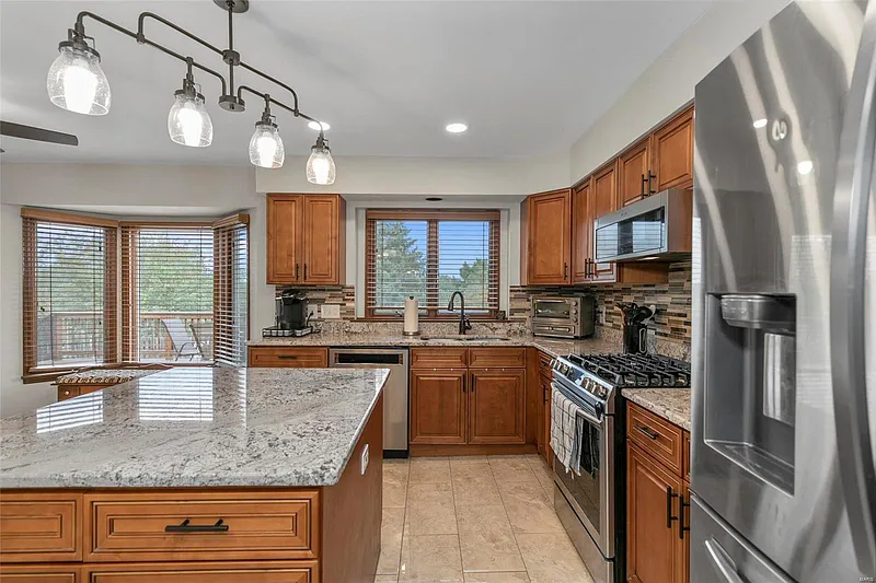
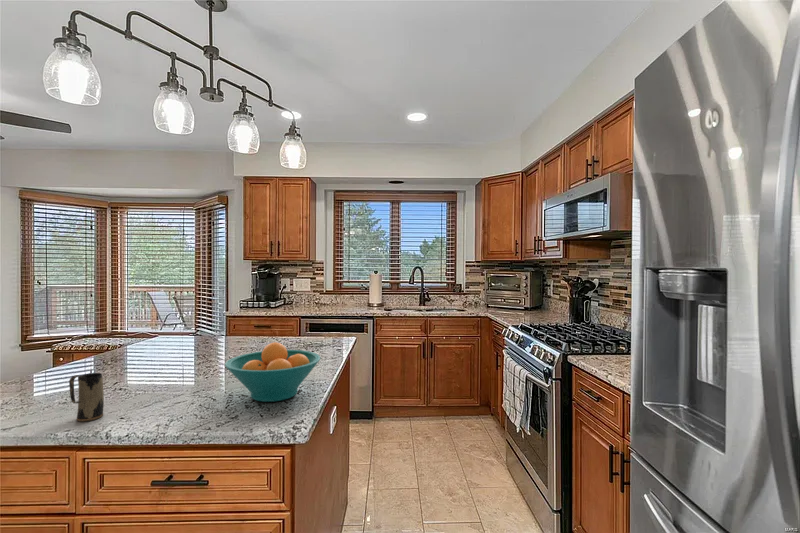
+ fruit bowl (274, 369)
+ mug (86, 395)
